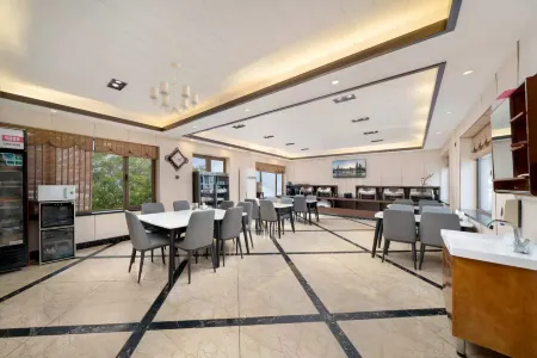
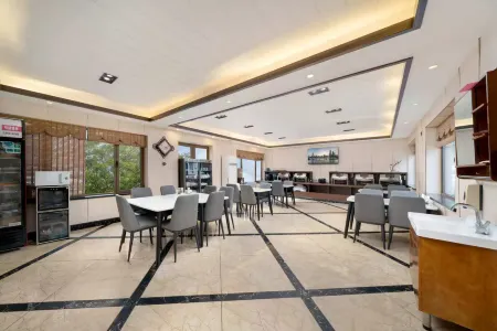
- chandelier (174, 90)
